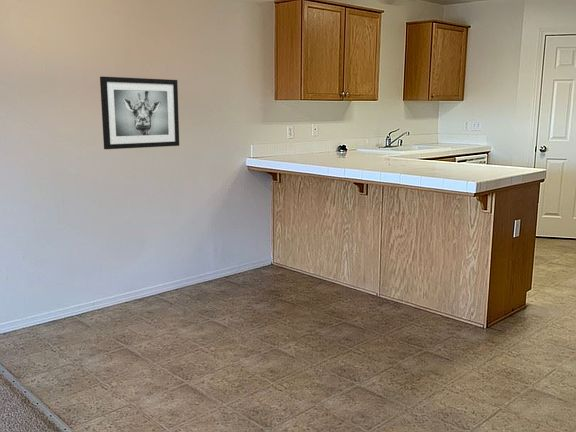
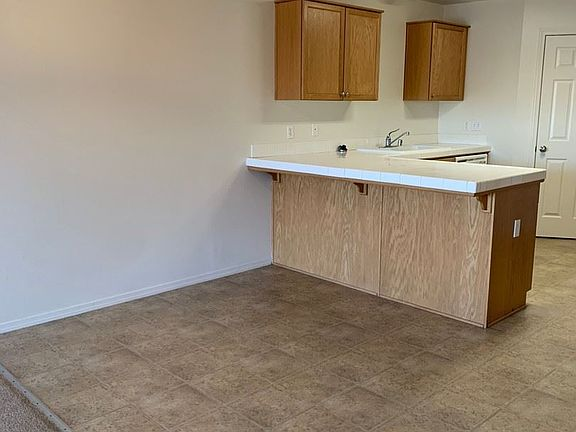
- wall art (142, 113)
